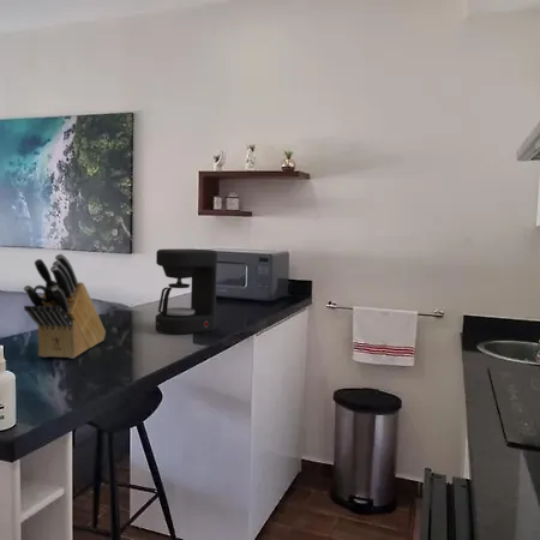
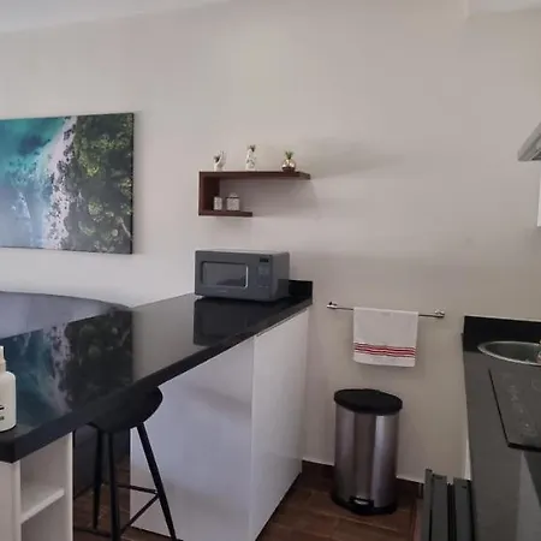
- coffee maker (186, 287)
- knife block (67, 301)
